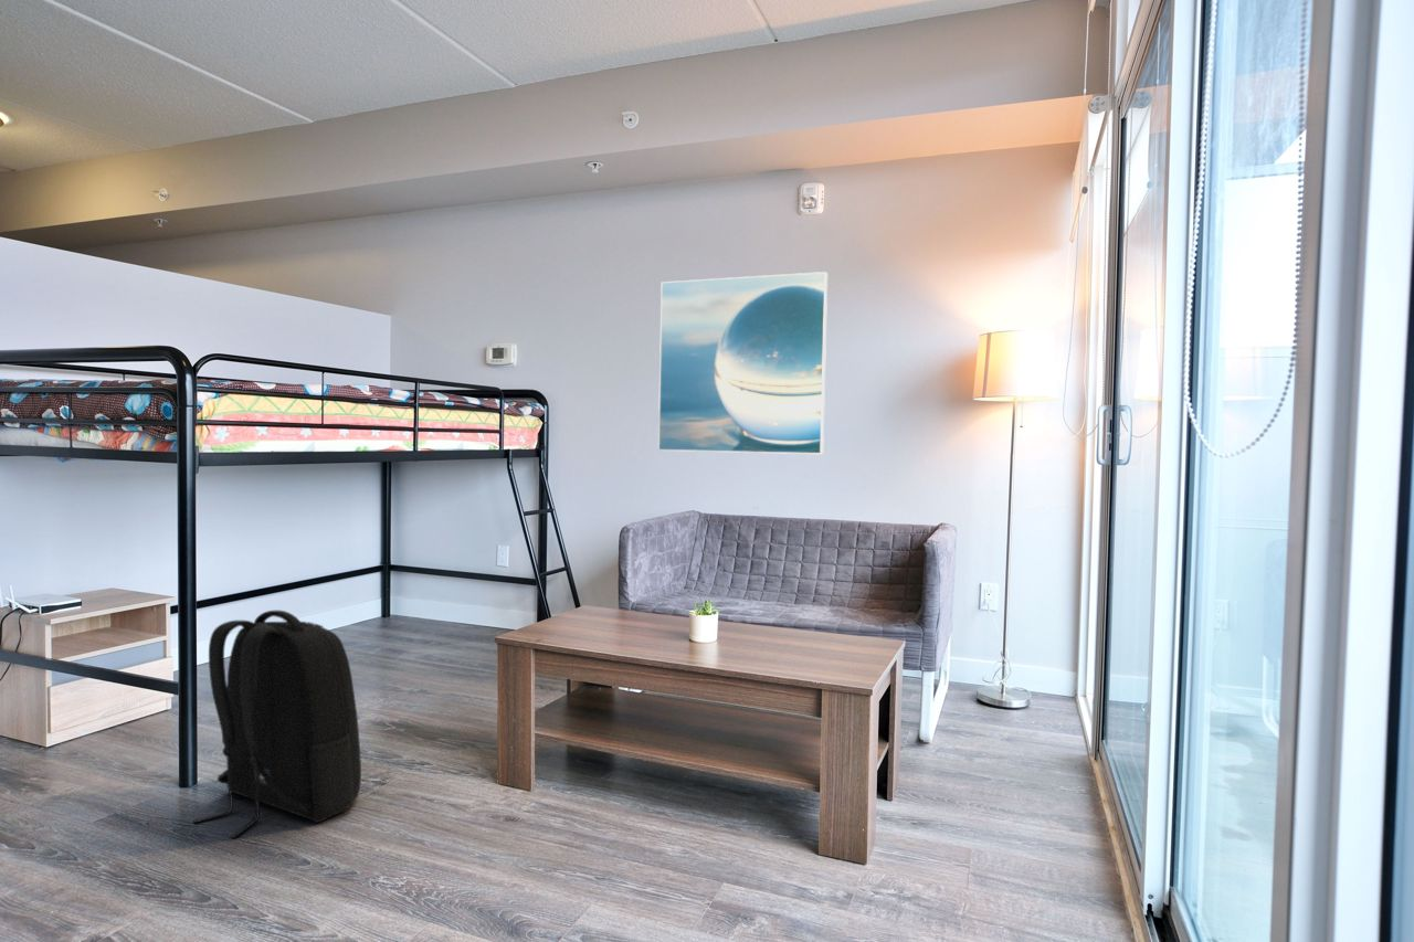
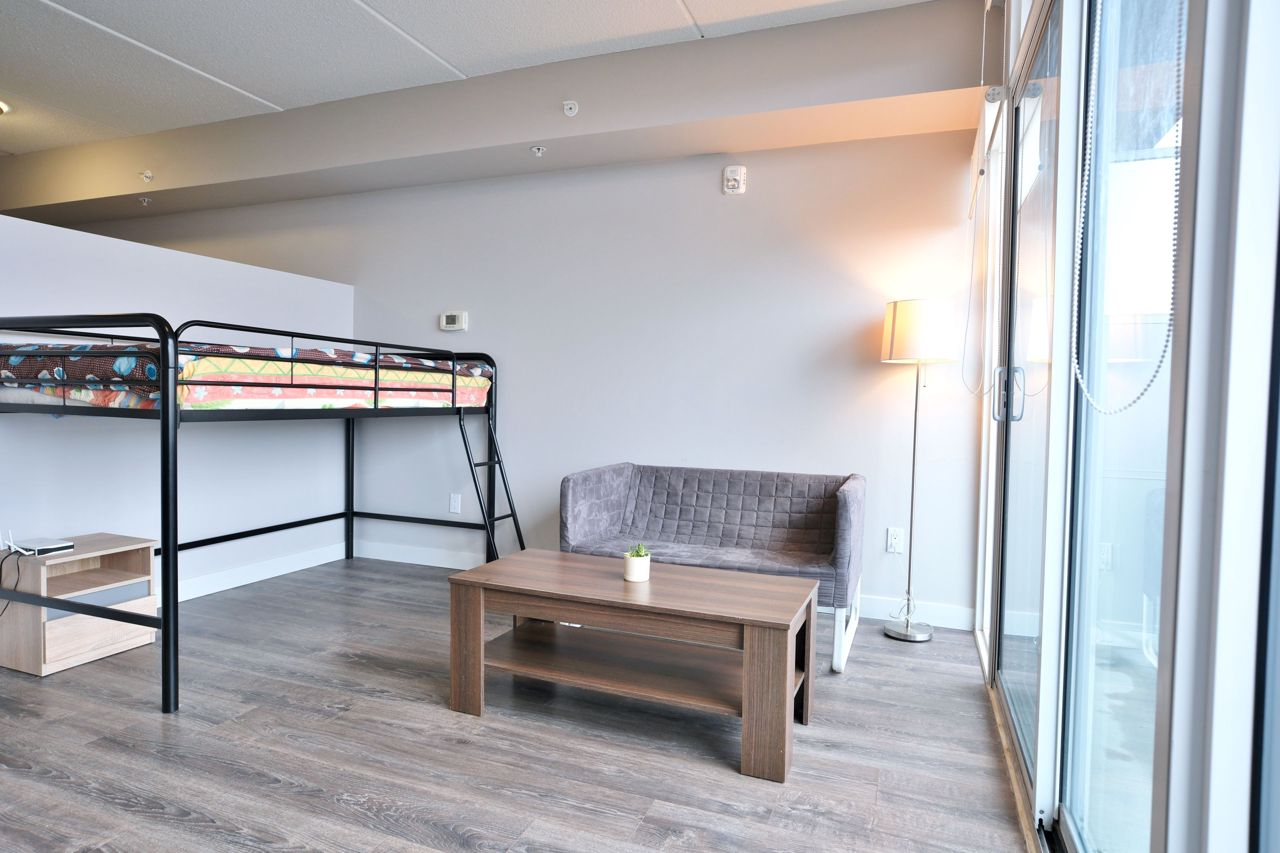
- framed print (739, 364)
- backpack (277, 708)
